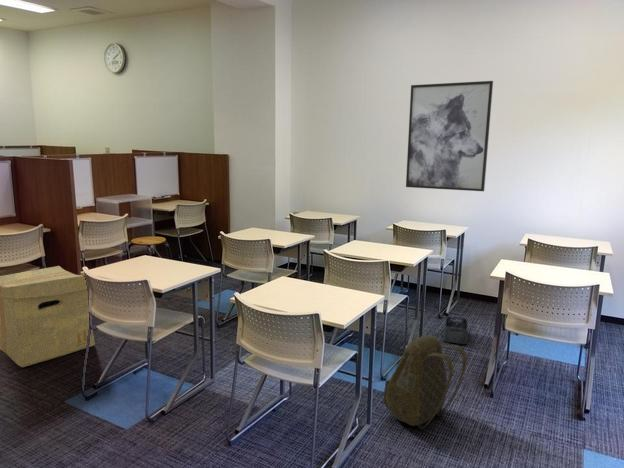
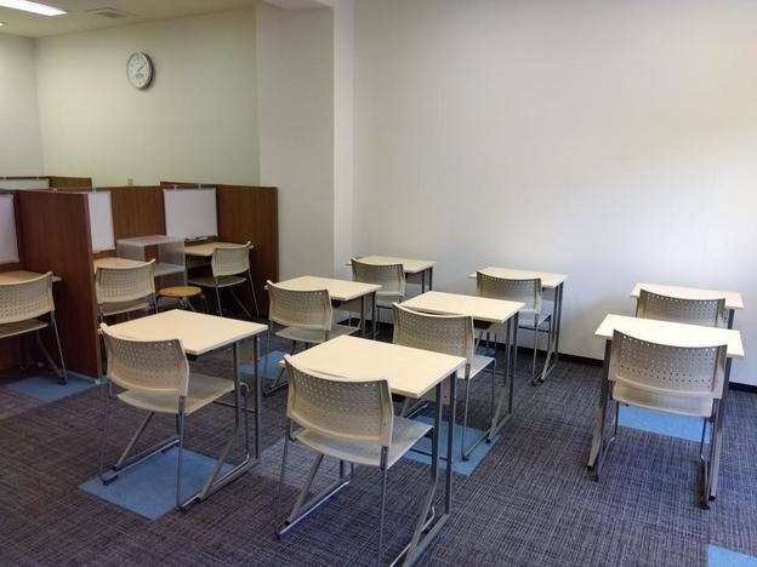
- wall art (447, 137)
- backpack (426, 380)
- cardboard box (41, 309)
- storage bin (456, 329)
